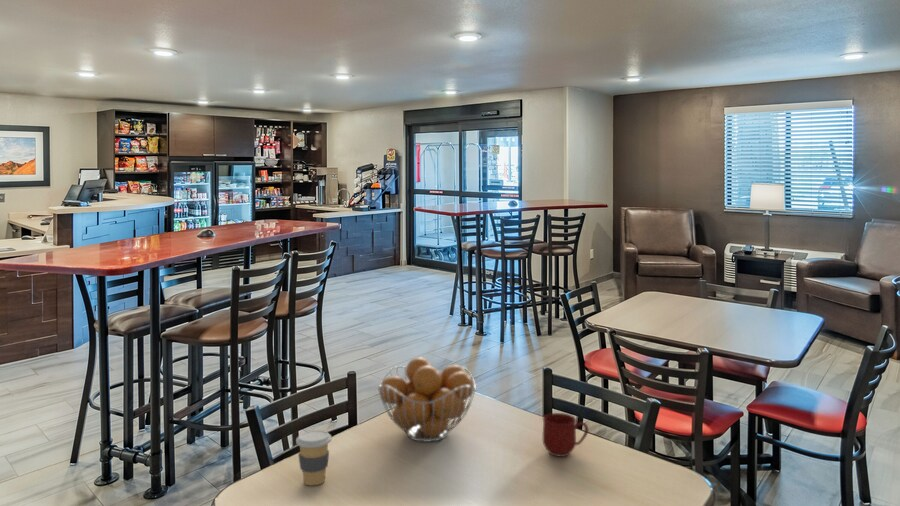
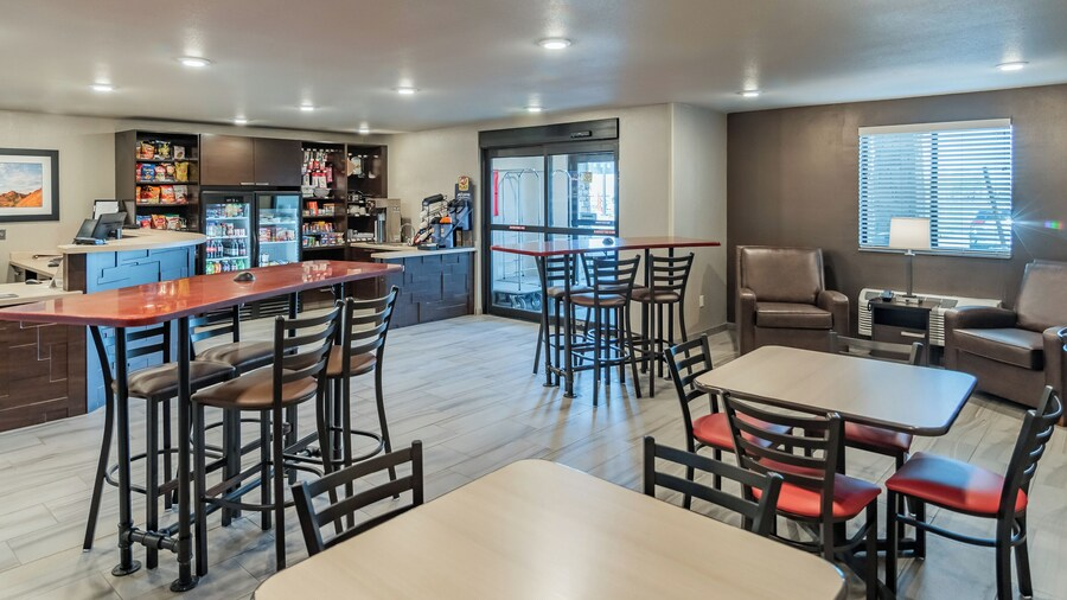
- mug (565, 435)
- fruit basket (427, 397)
- coffee cup (314, 458)
